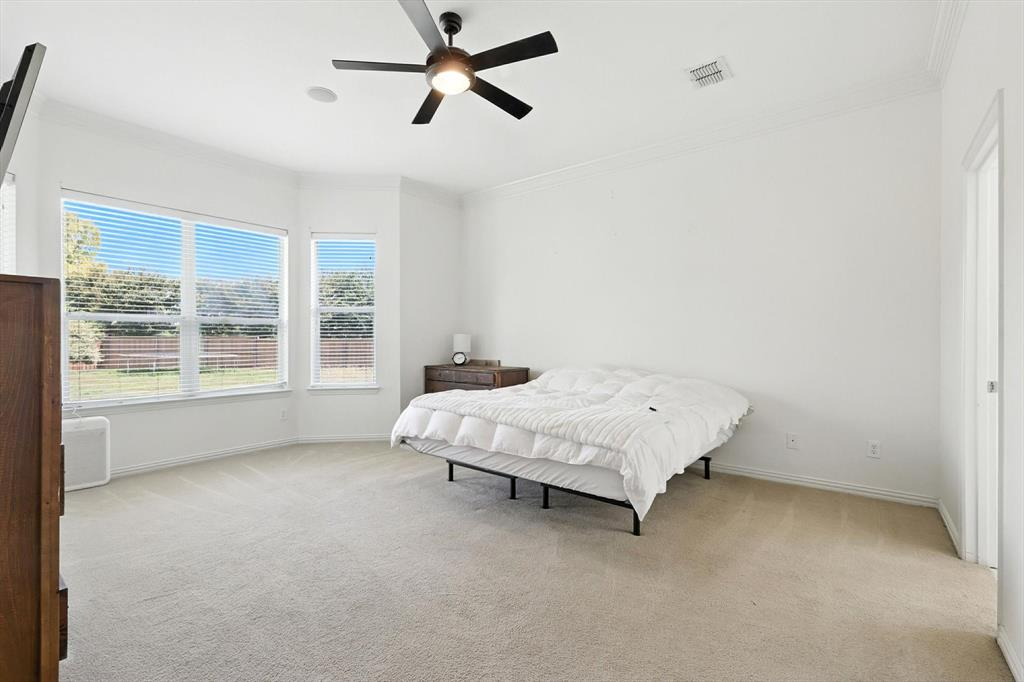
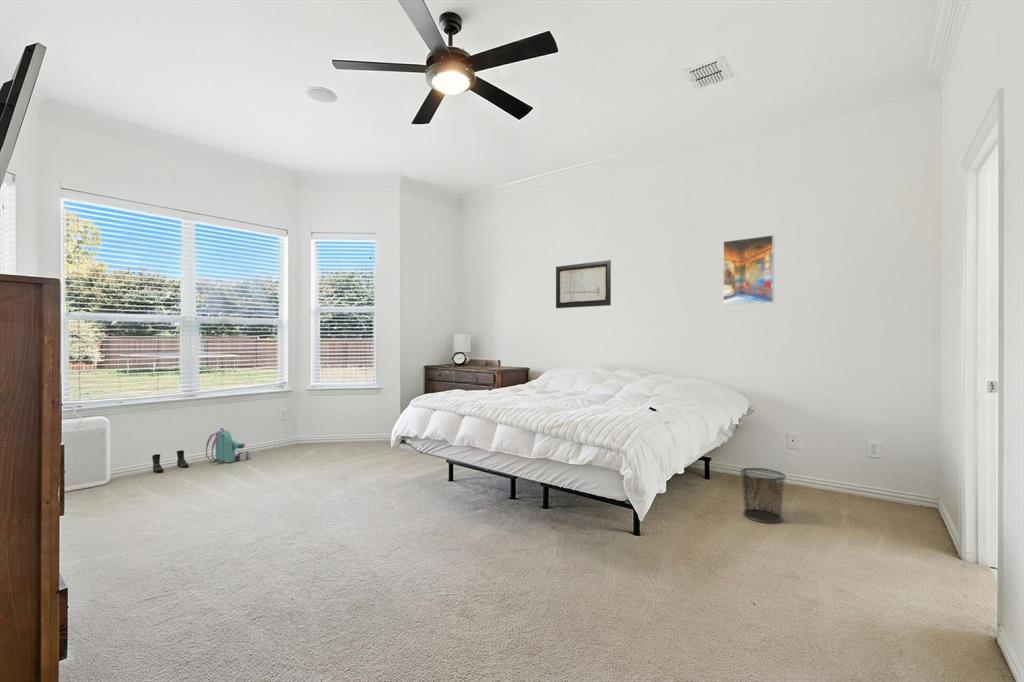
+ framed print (747, 271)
+ waste bin (762, 494)
+ boots (177, 461)
+ wall art (582, 285)
+ backpack (231, 443)
